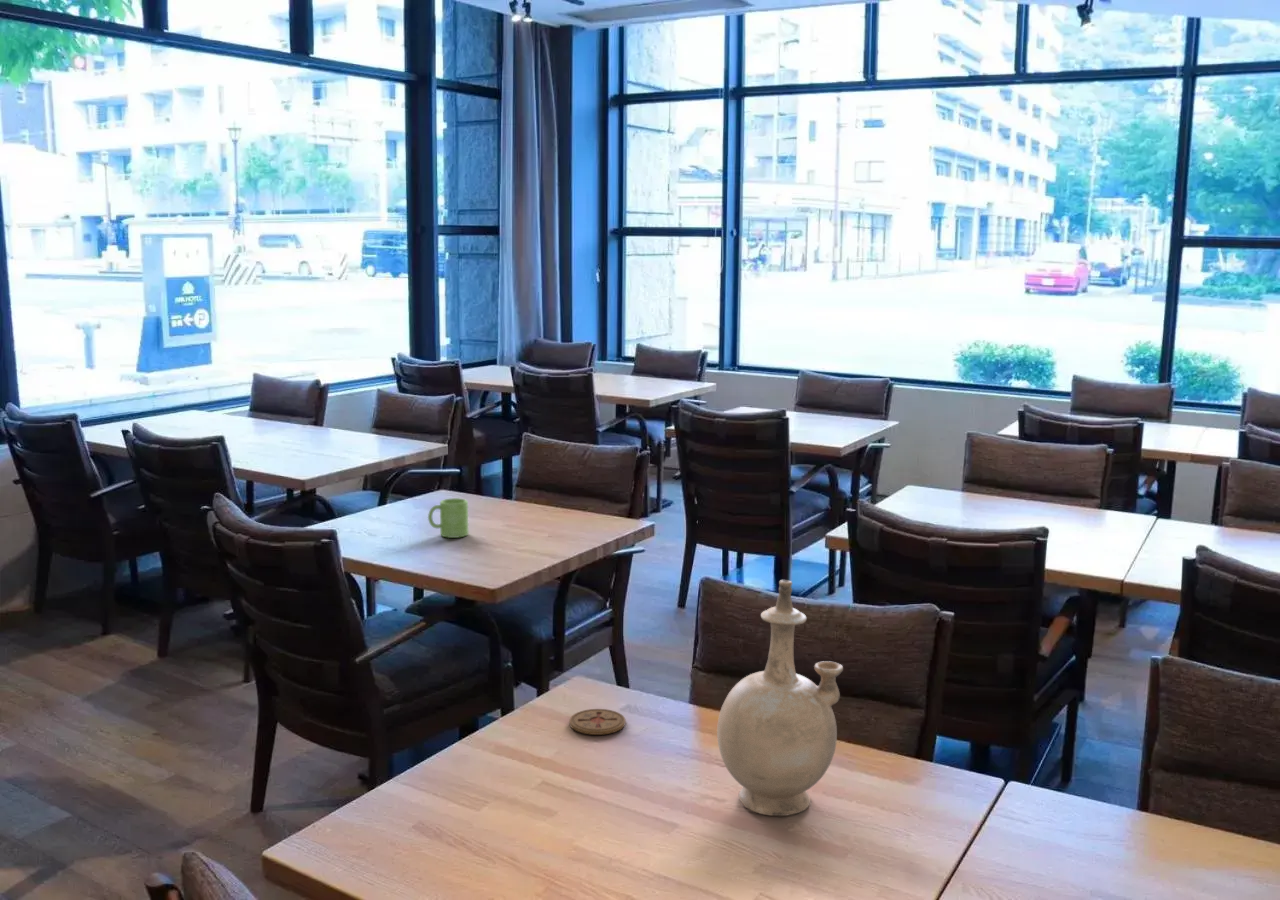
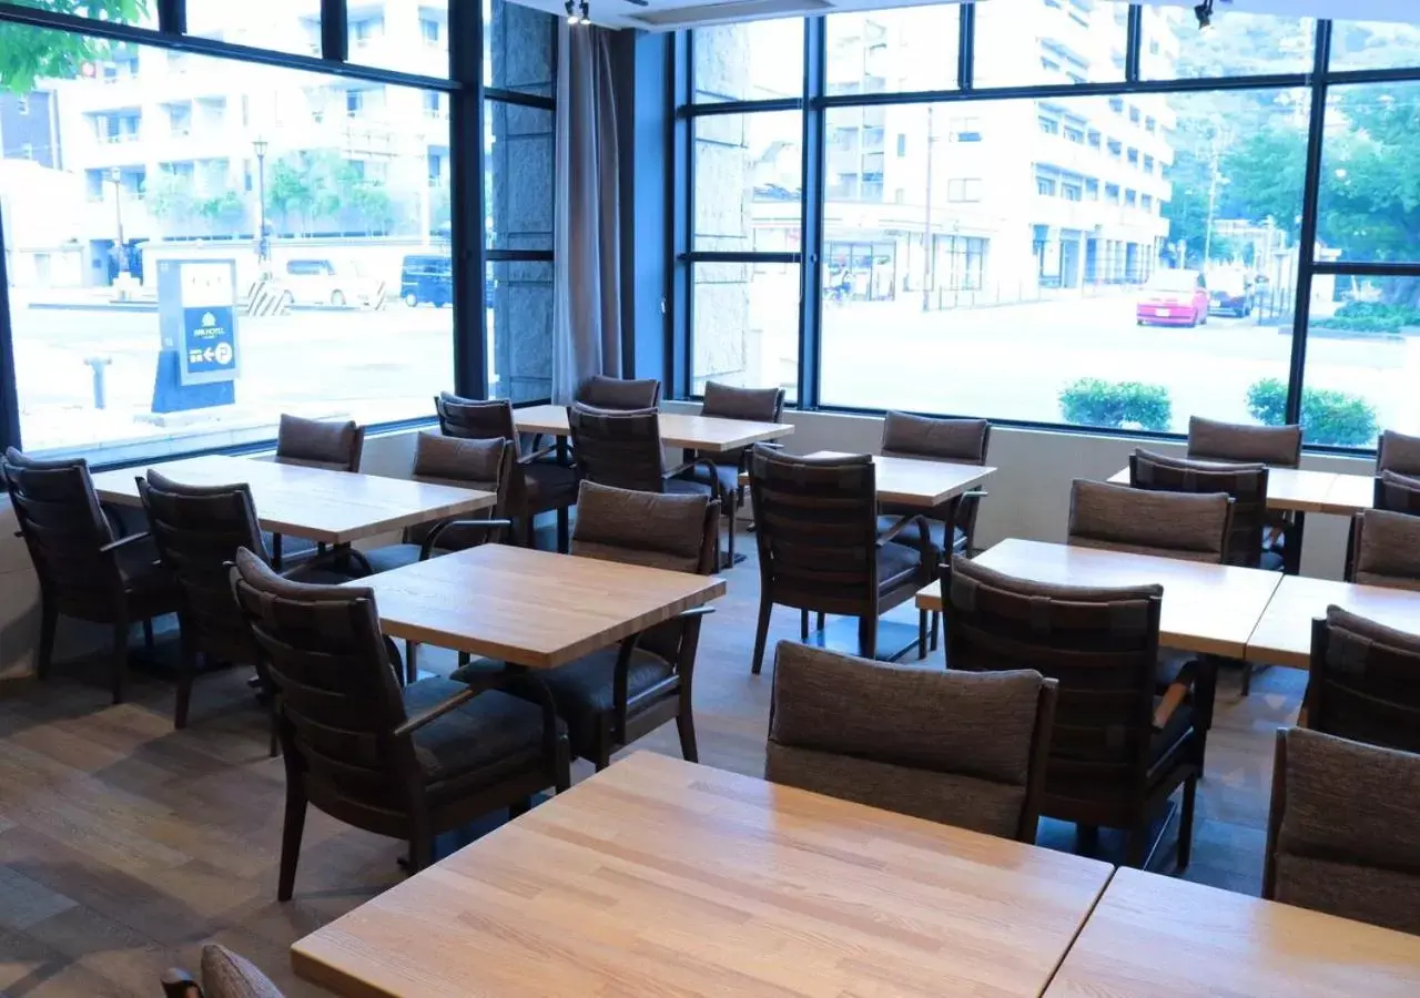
- coaster (597, 721)
- vase (780, 692)
- mug (448, 518)
